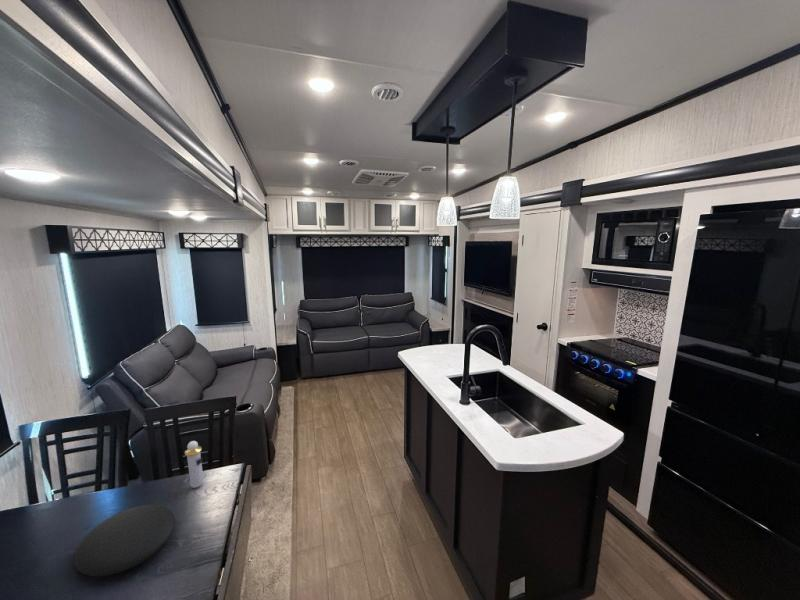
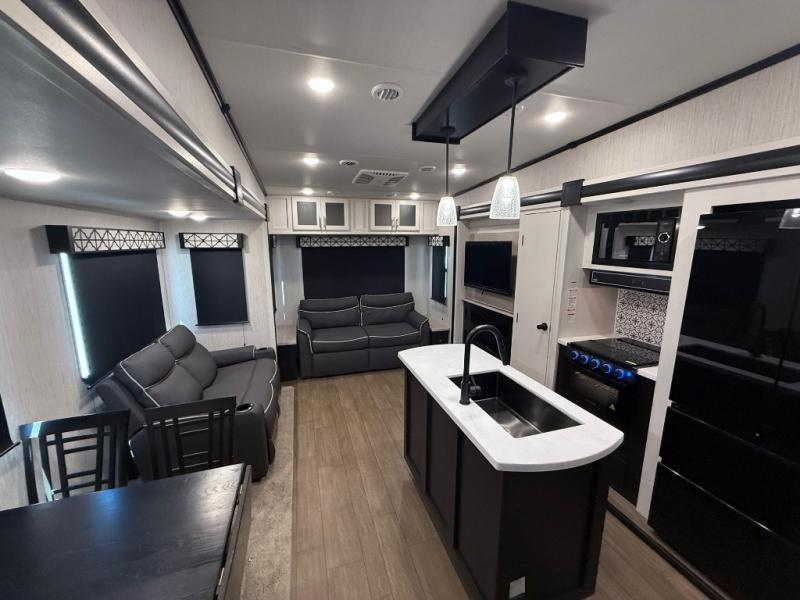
- plate (128, 536)
- perfume bottle (194, 463)
